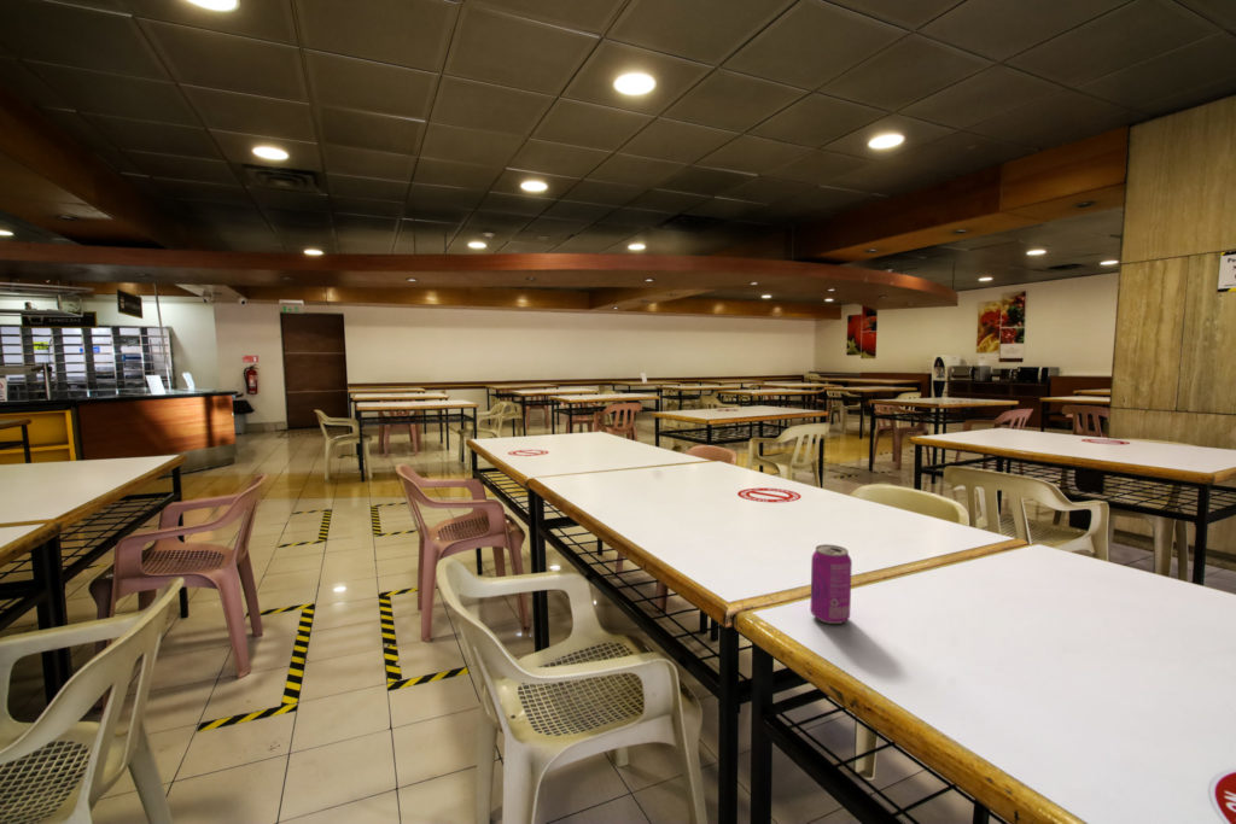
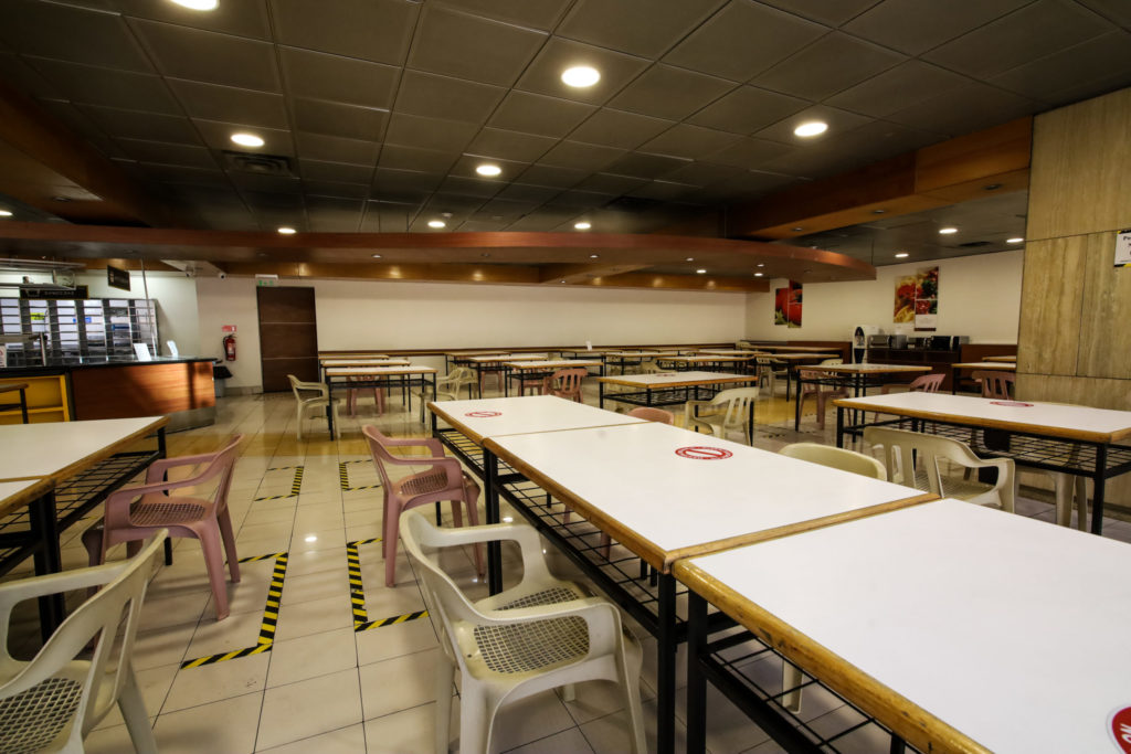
- beverage can (830, 583)
